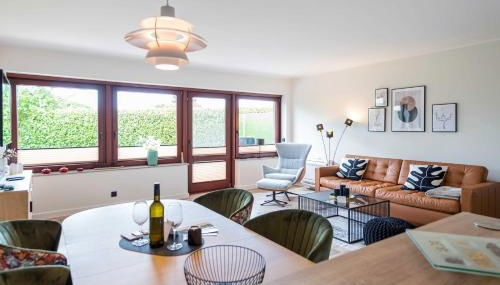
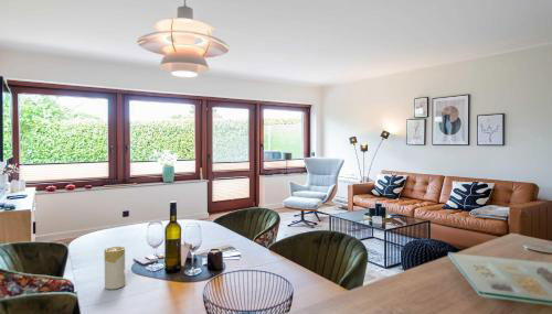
+ candle (115, 267)
